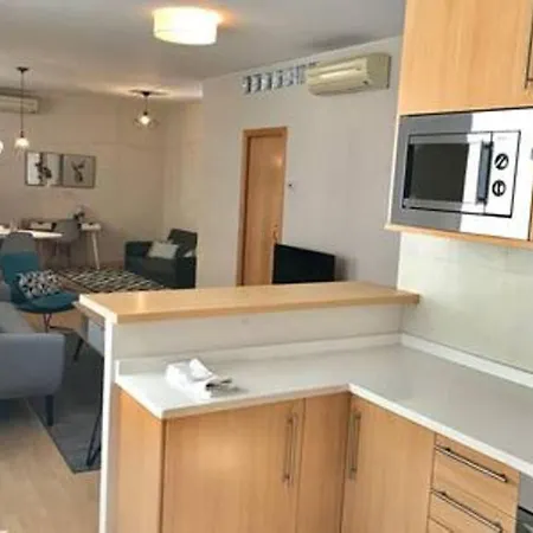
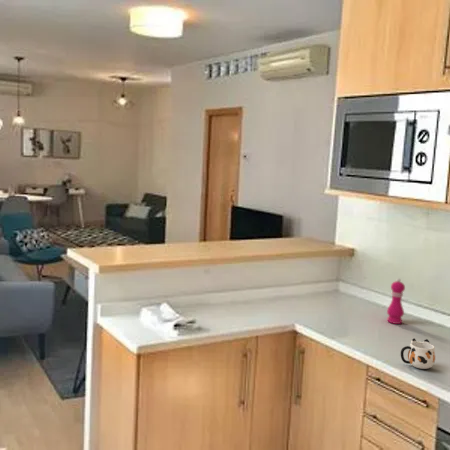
+ mug (417, 353)
+ pepper mill (396, 300)
